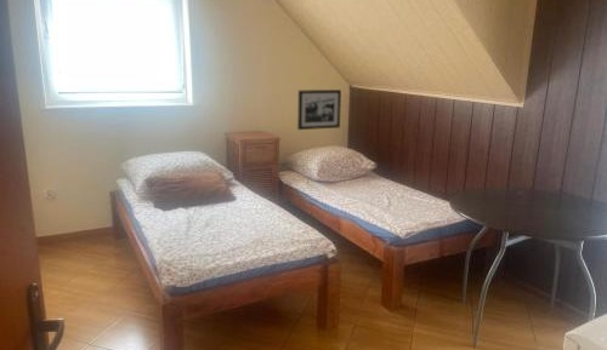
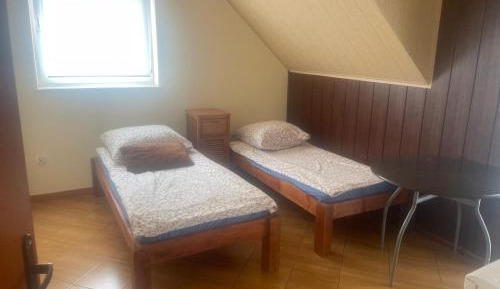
- picture frame (319, 109)
